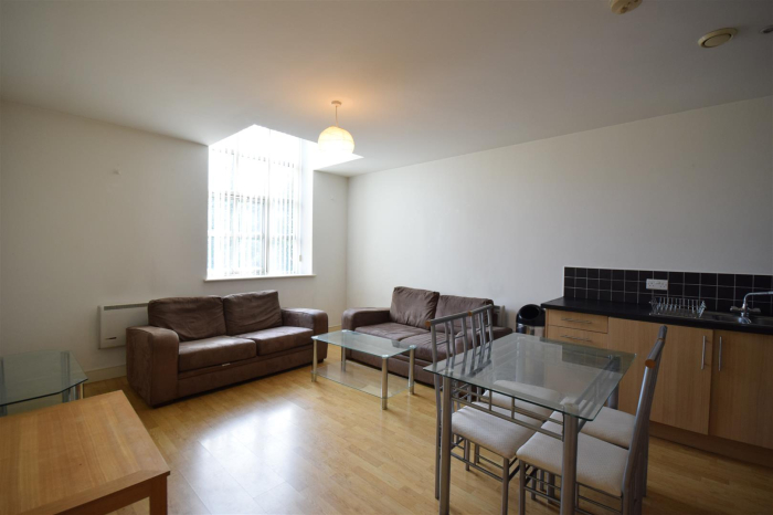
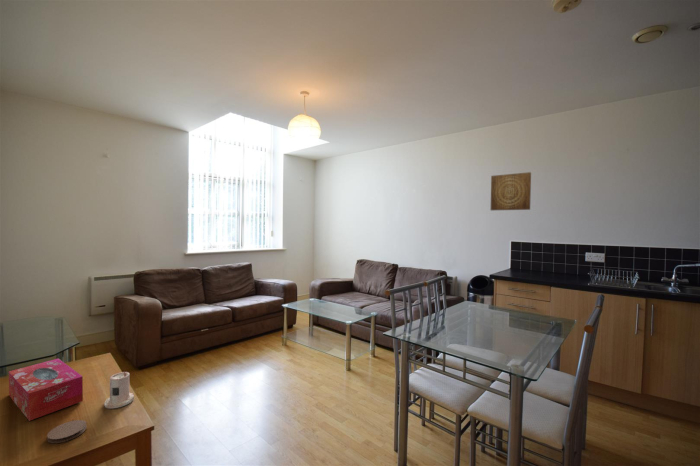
+ coaster (67, 431)
+ candle (119, 386)
+ wall art (510, 192)
+ tissue box (45, 386)
